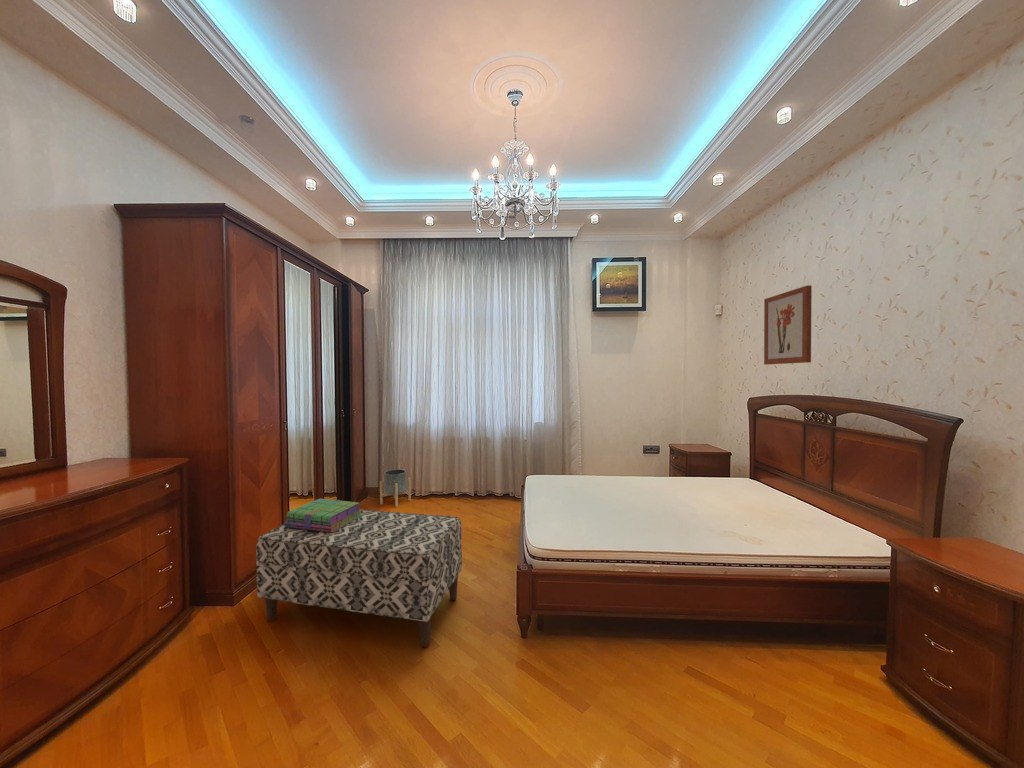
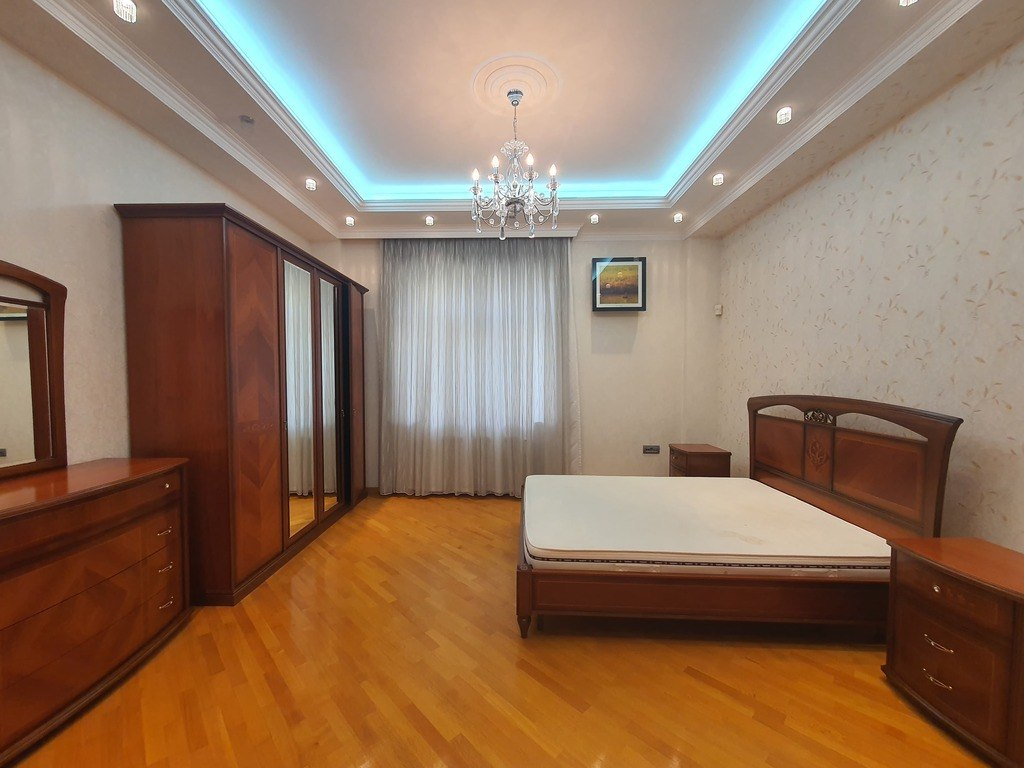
- stack of books (324, 514)
- bench (365, 567)
- planter (395, 487)
- wall art (785, 328)
